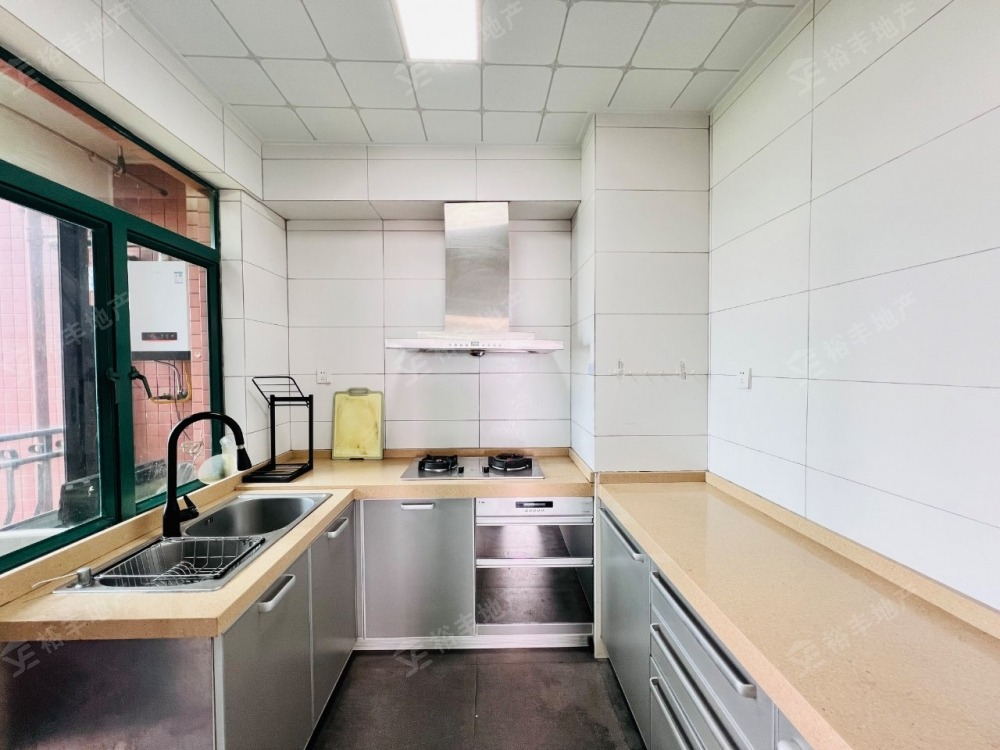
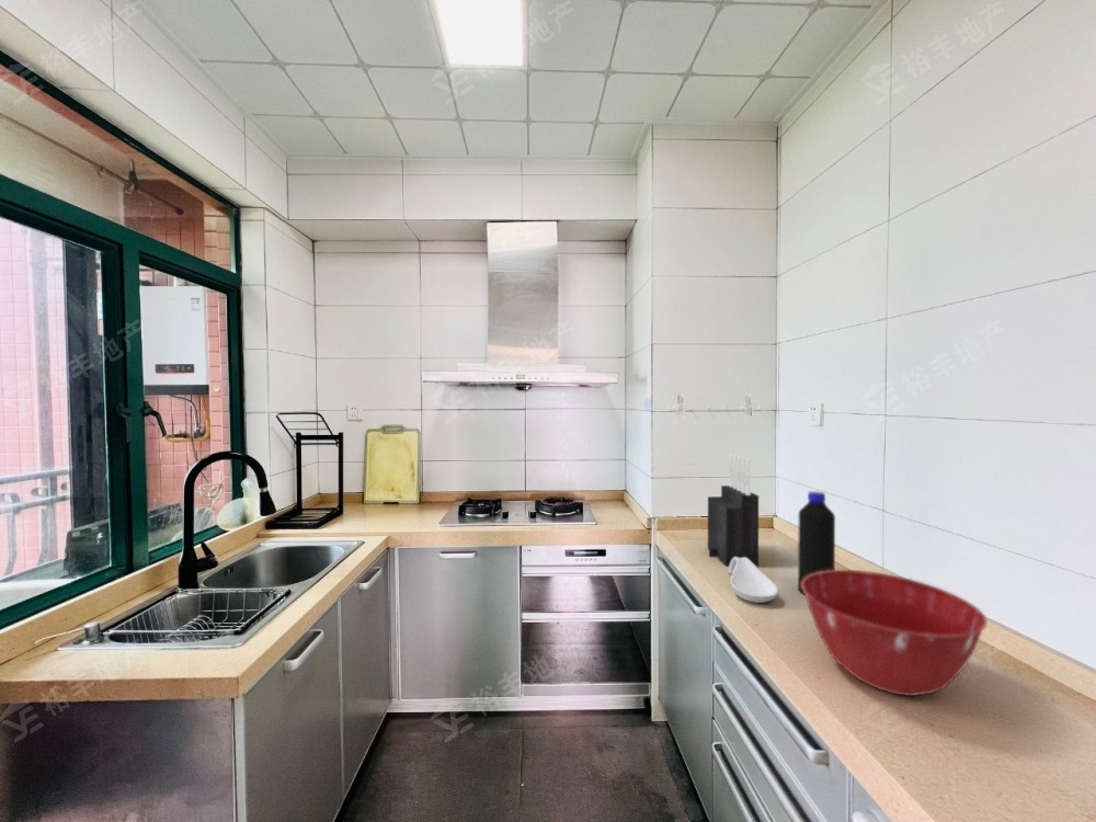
+ bottle (815, 541)
+ spoon rest (746, 576)
+ mixing bowl (883, 635)
+ knife block (728, 506)
